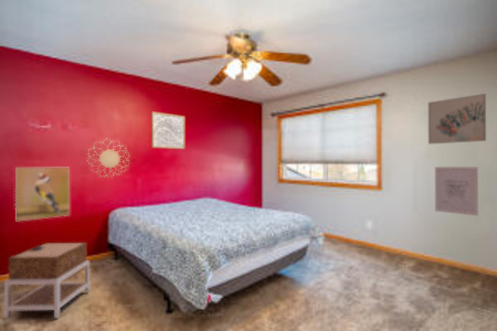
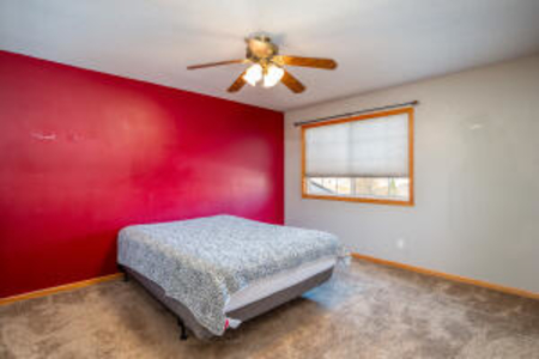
- wall art (168, 131)
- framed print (43, 192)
- decorative wall piece (109, 158)
- nightstand (51, 275)
- wall art (455, 120)
- wall art (455, 190)
